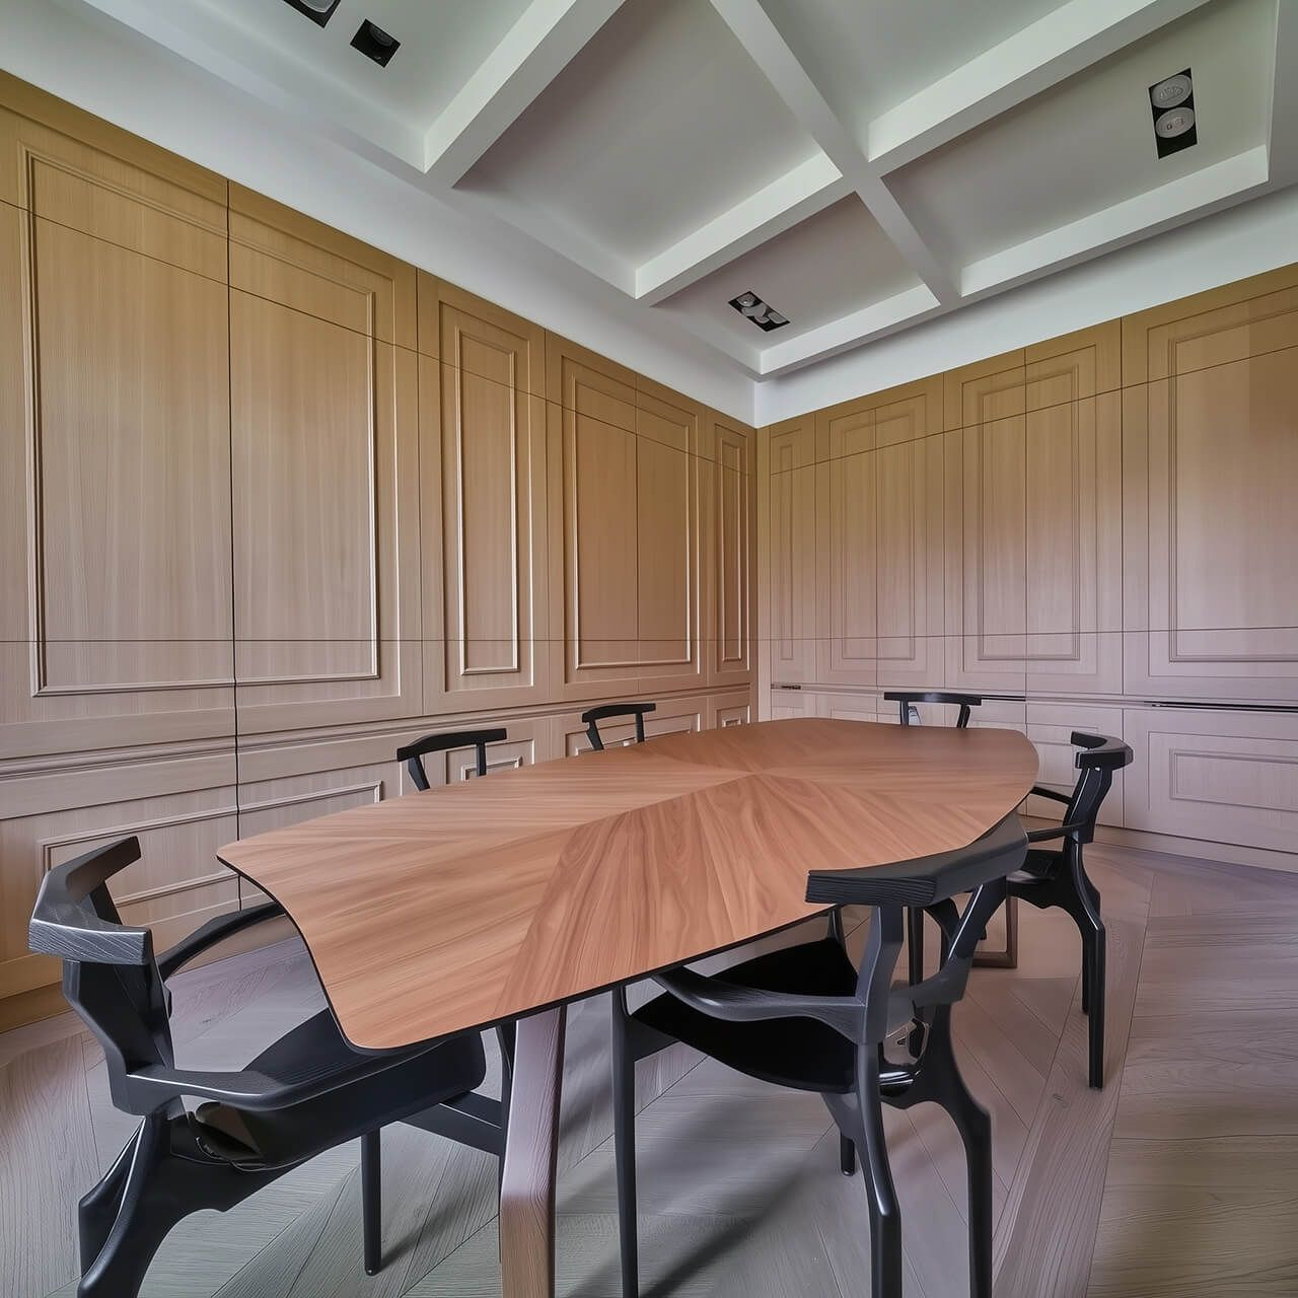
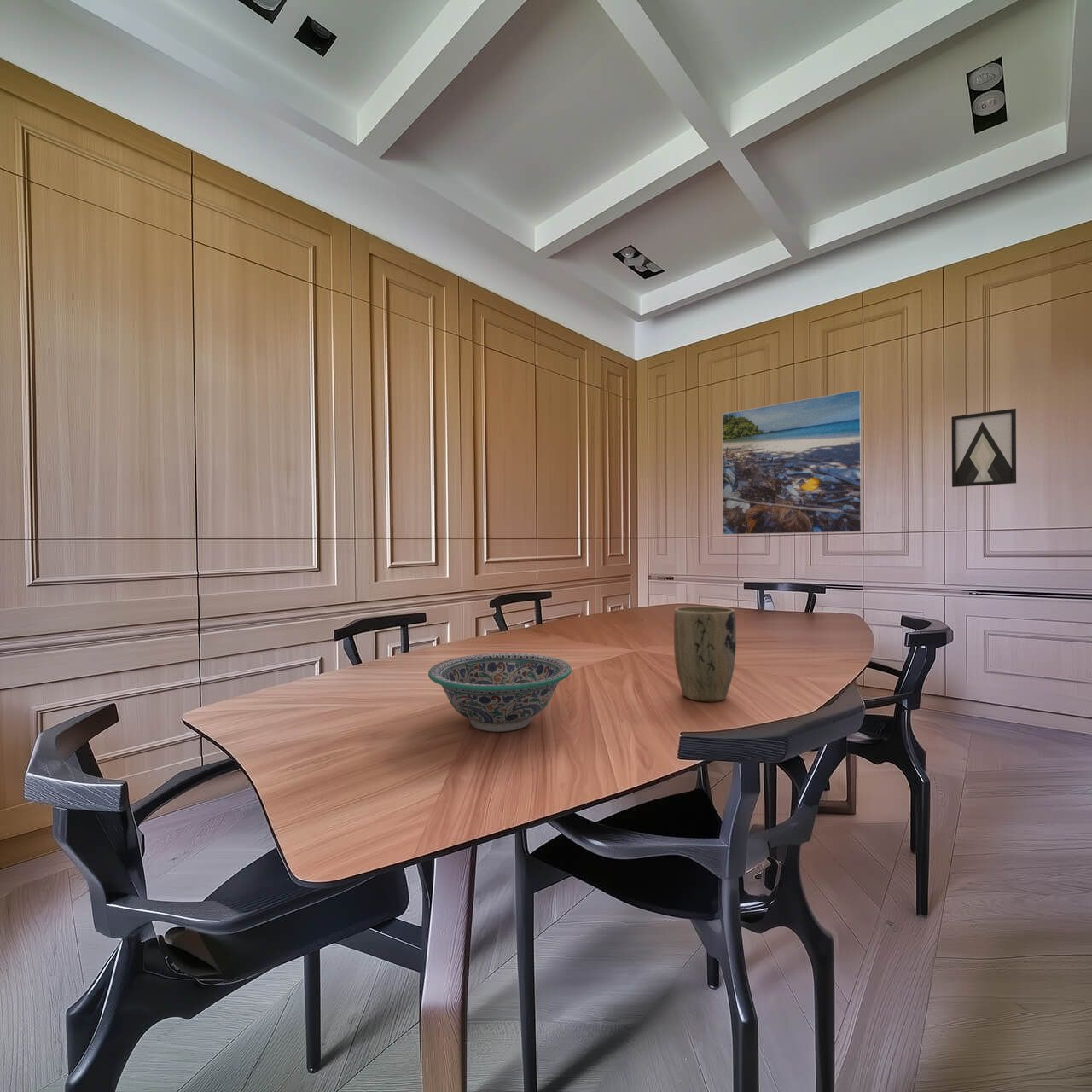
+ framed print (786, 468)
+ decorative bowl (501, 694)
+ wall art (983, 449)
+ plant pot (705, 652)
